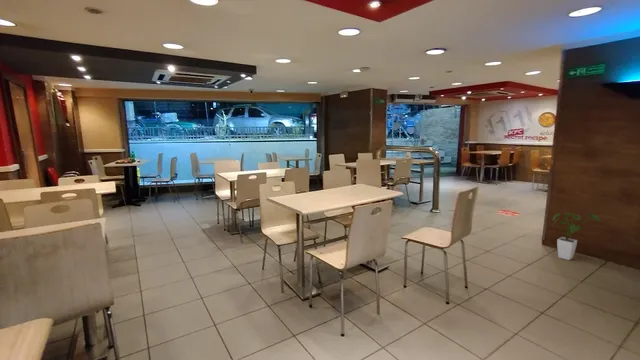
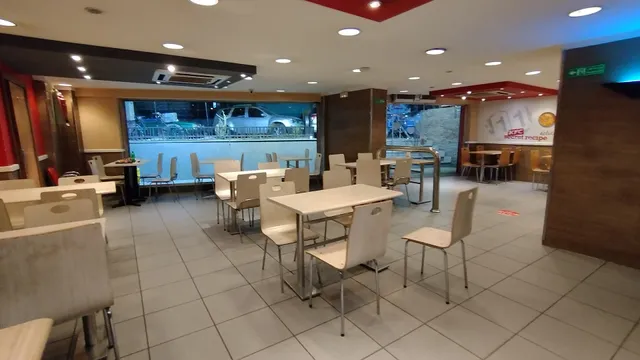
- house plant (571, 234)
